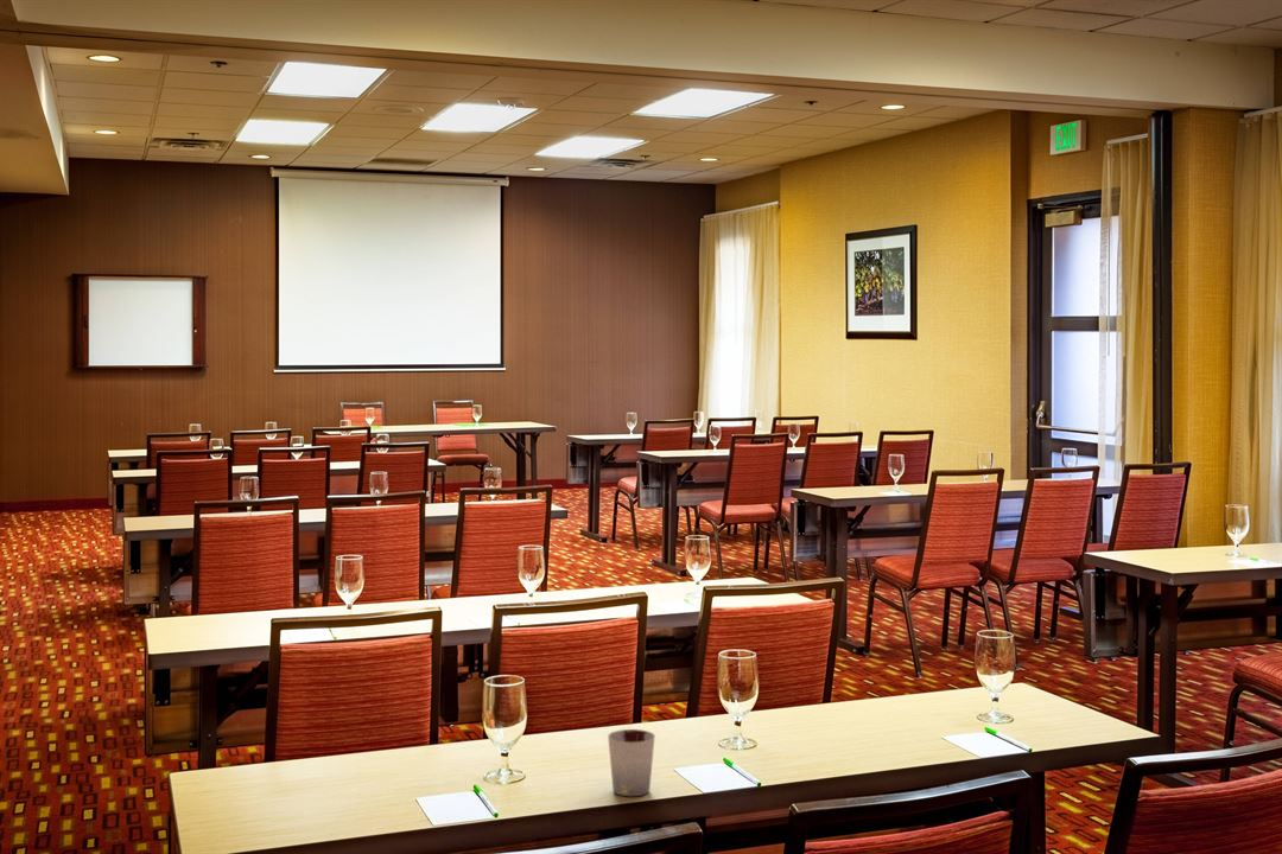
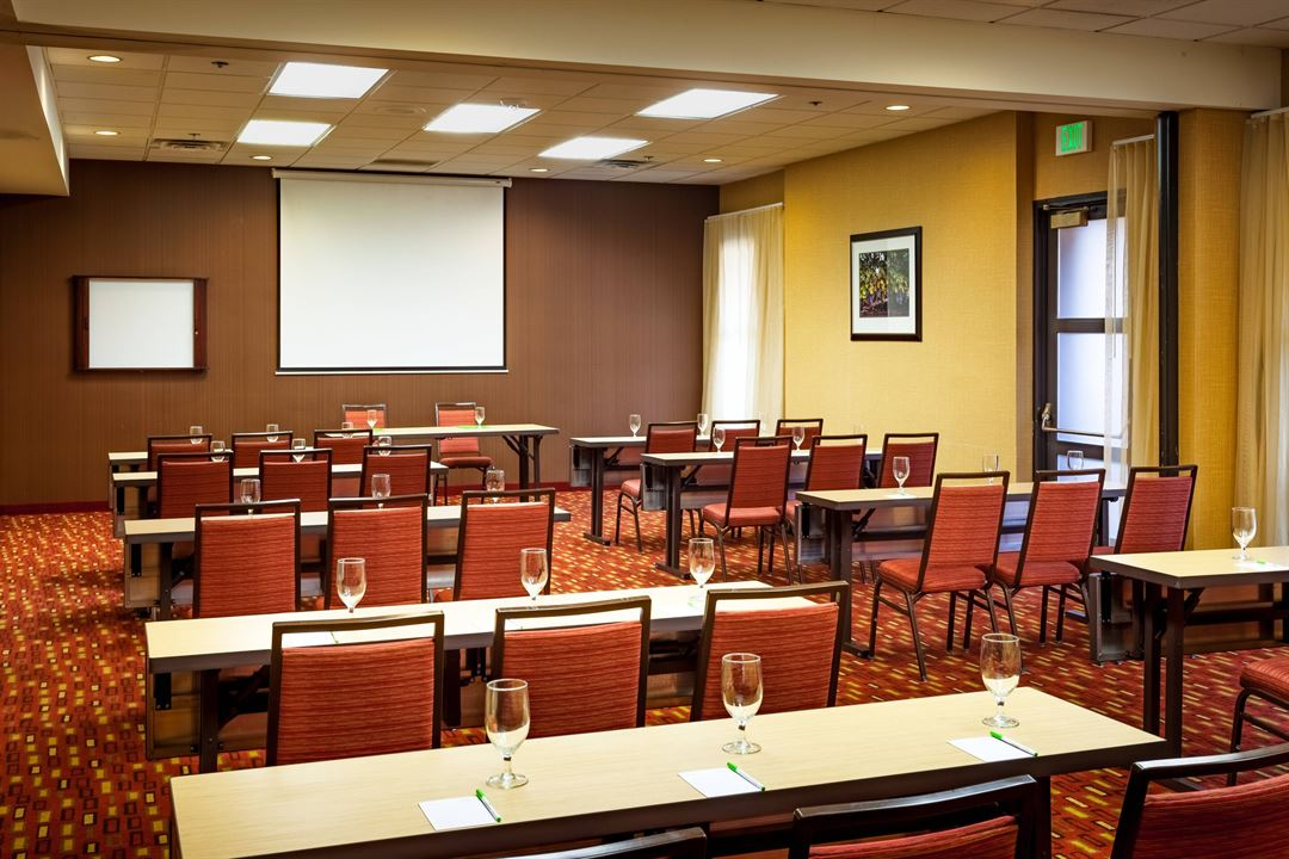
- cup (627, 760)
